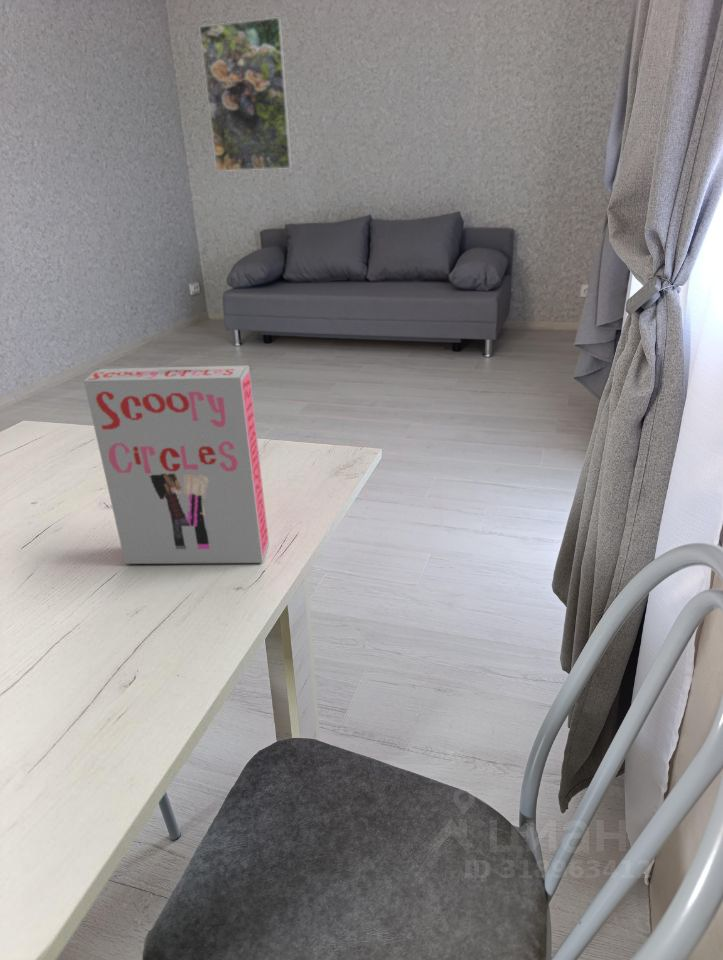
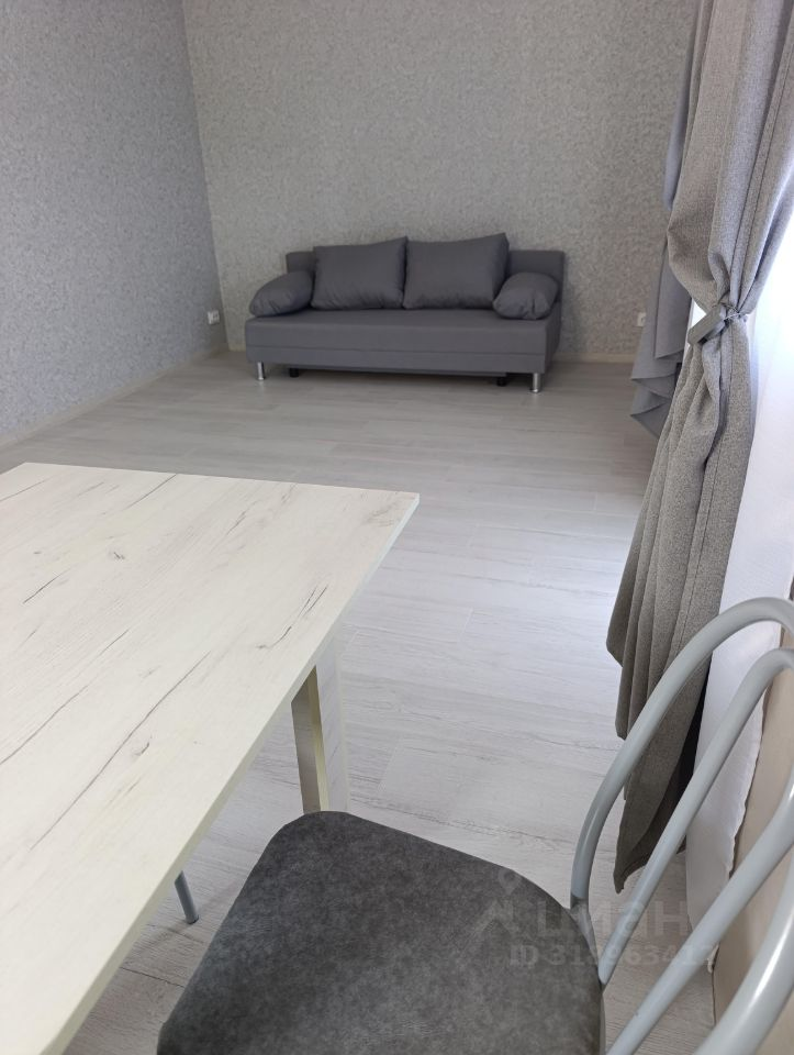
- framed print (246, 98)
- board game (184, 468)
